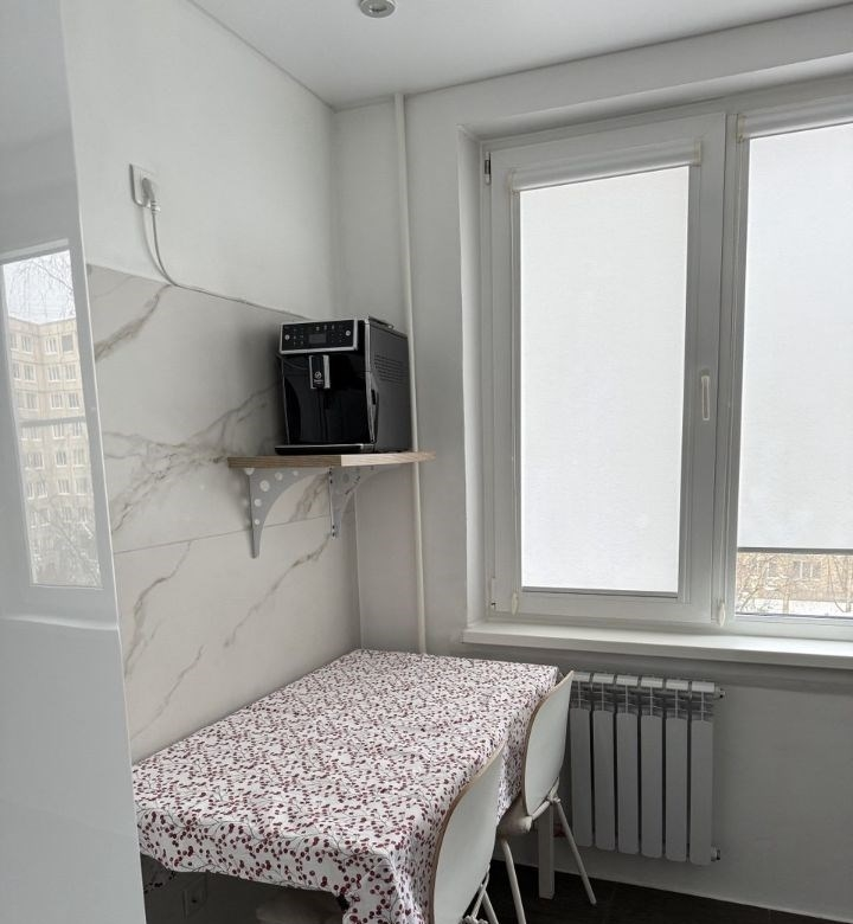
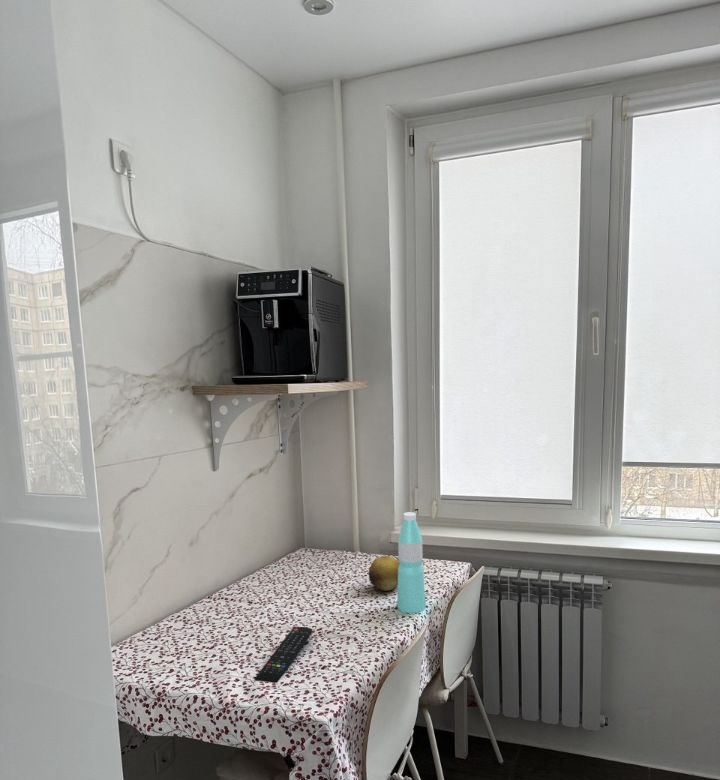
+ water bottle (410, 560)
+ remote control (286, 654)
+ fruit (385, 572)
